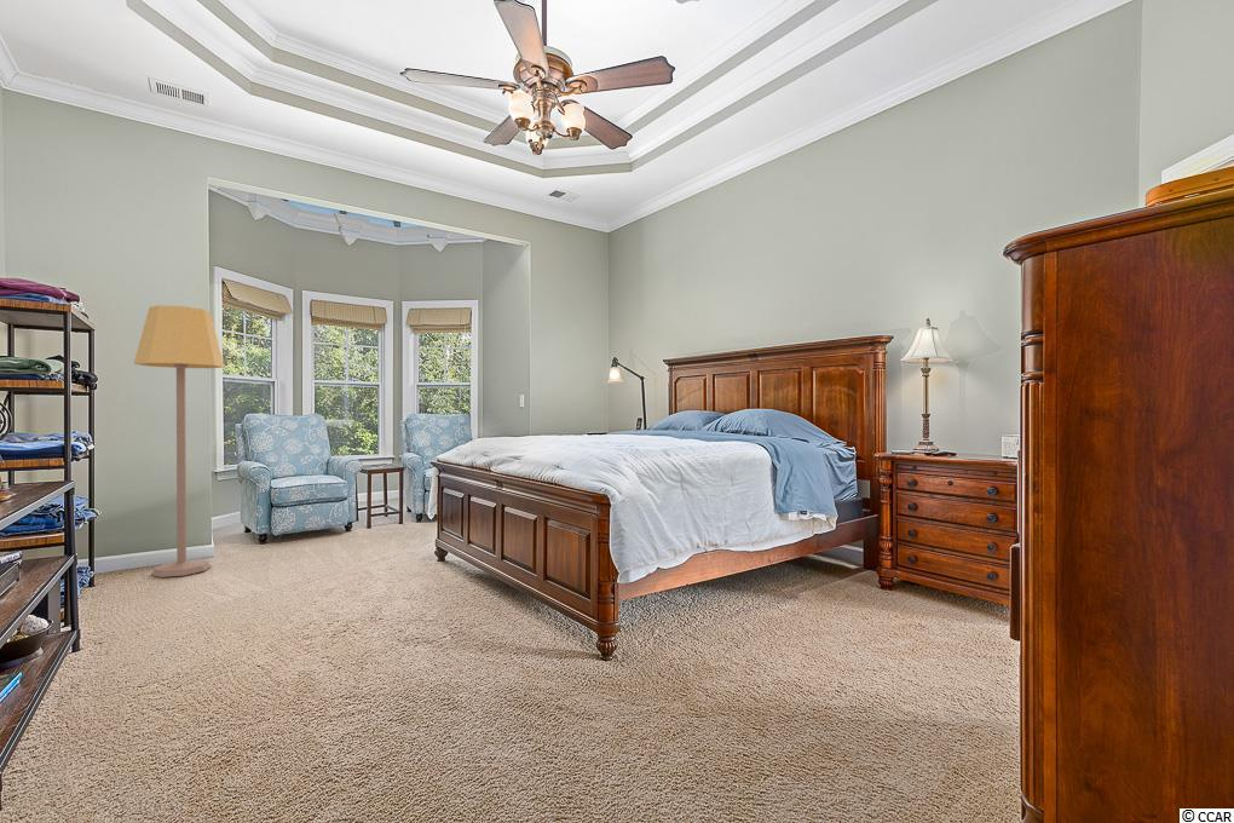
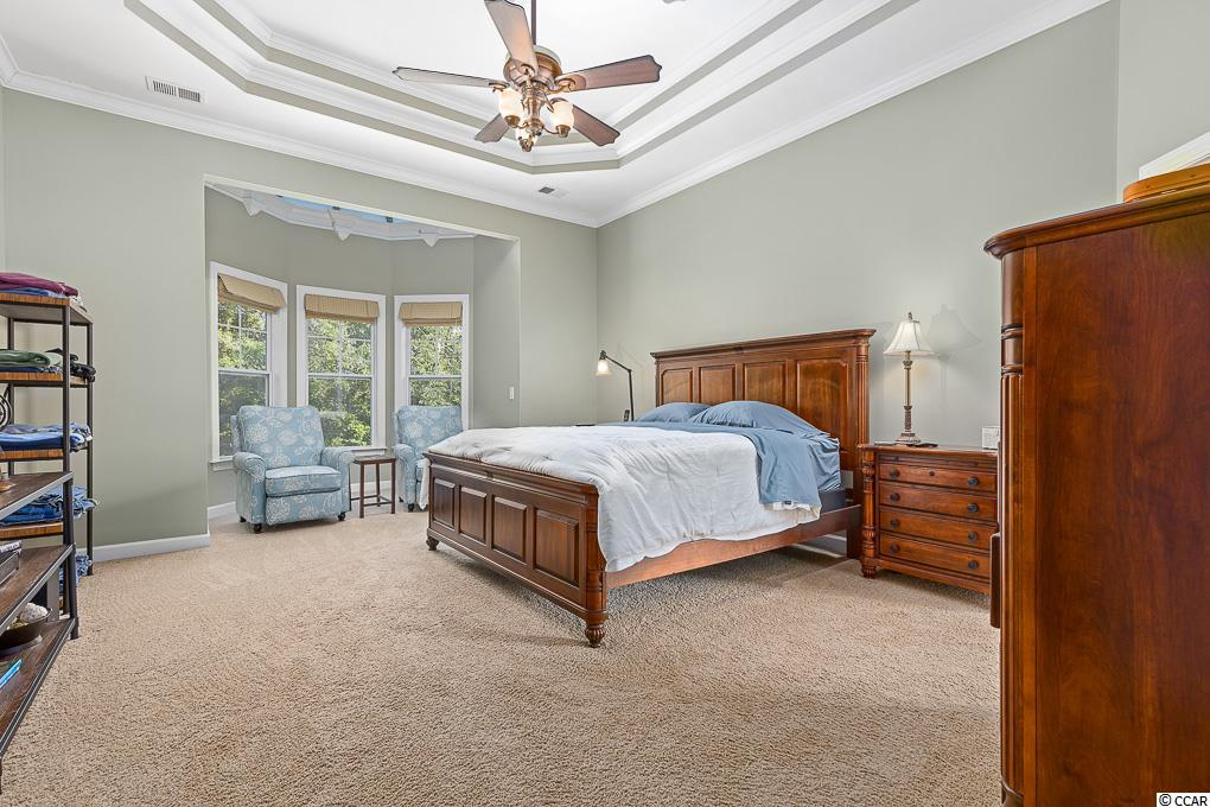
- lamp (180, 439)
